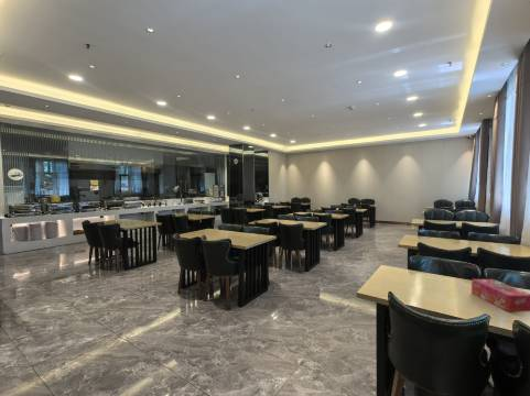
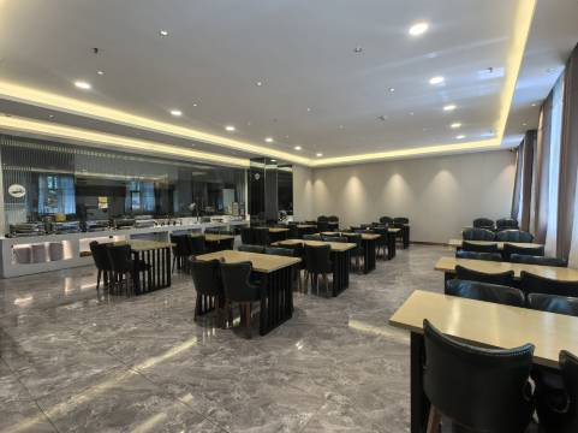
- tissue box (499, 294)
